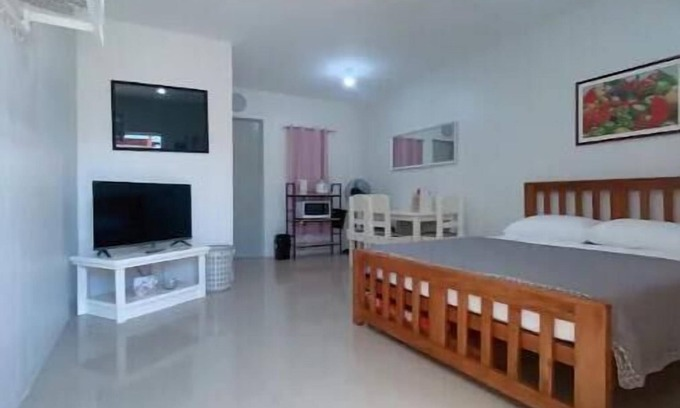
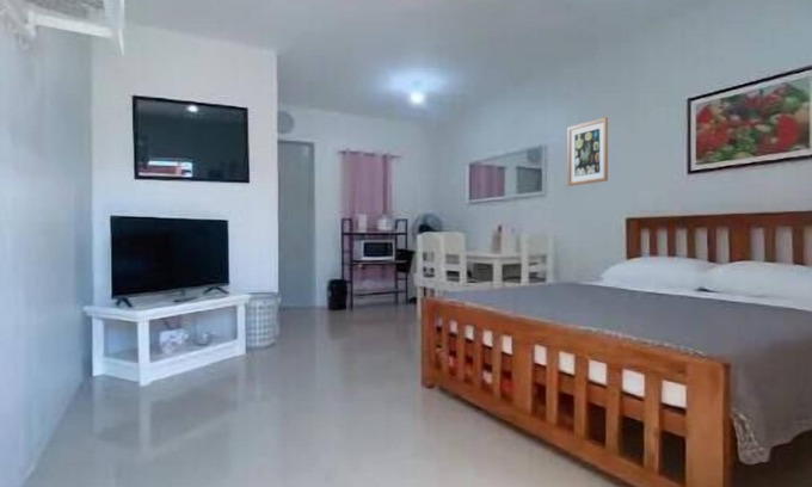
+ wall art (586, 153)
